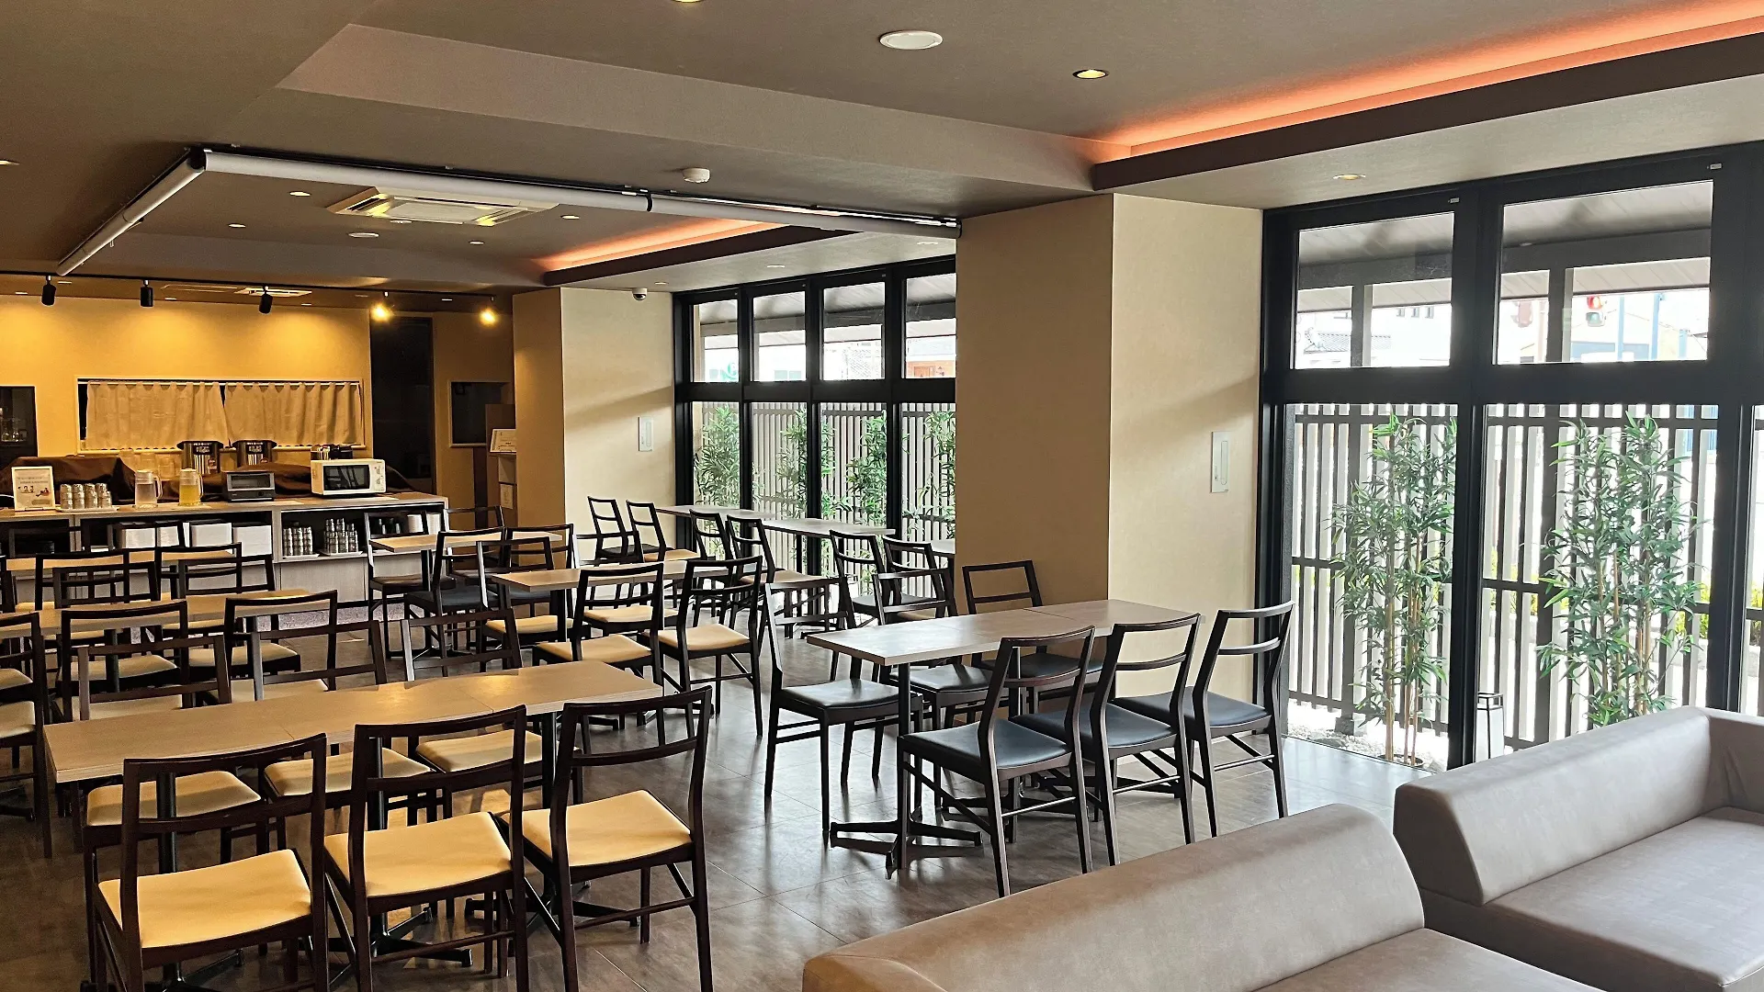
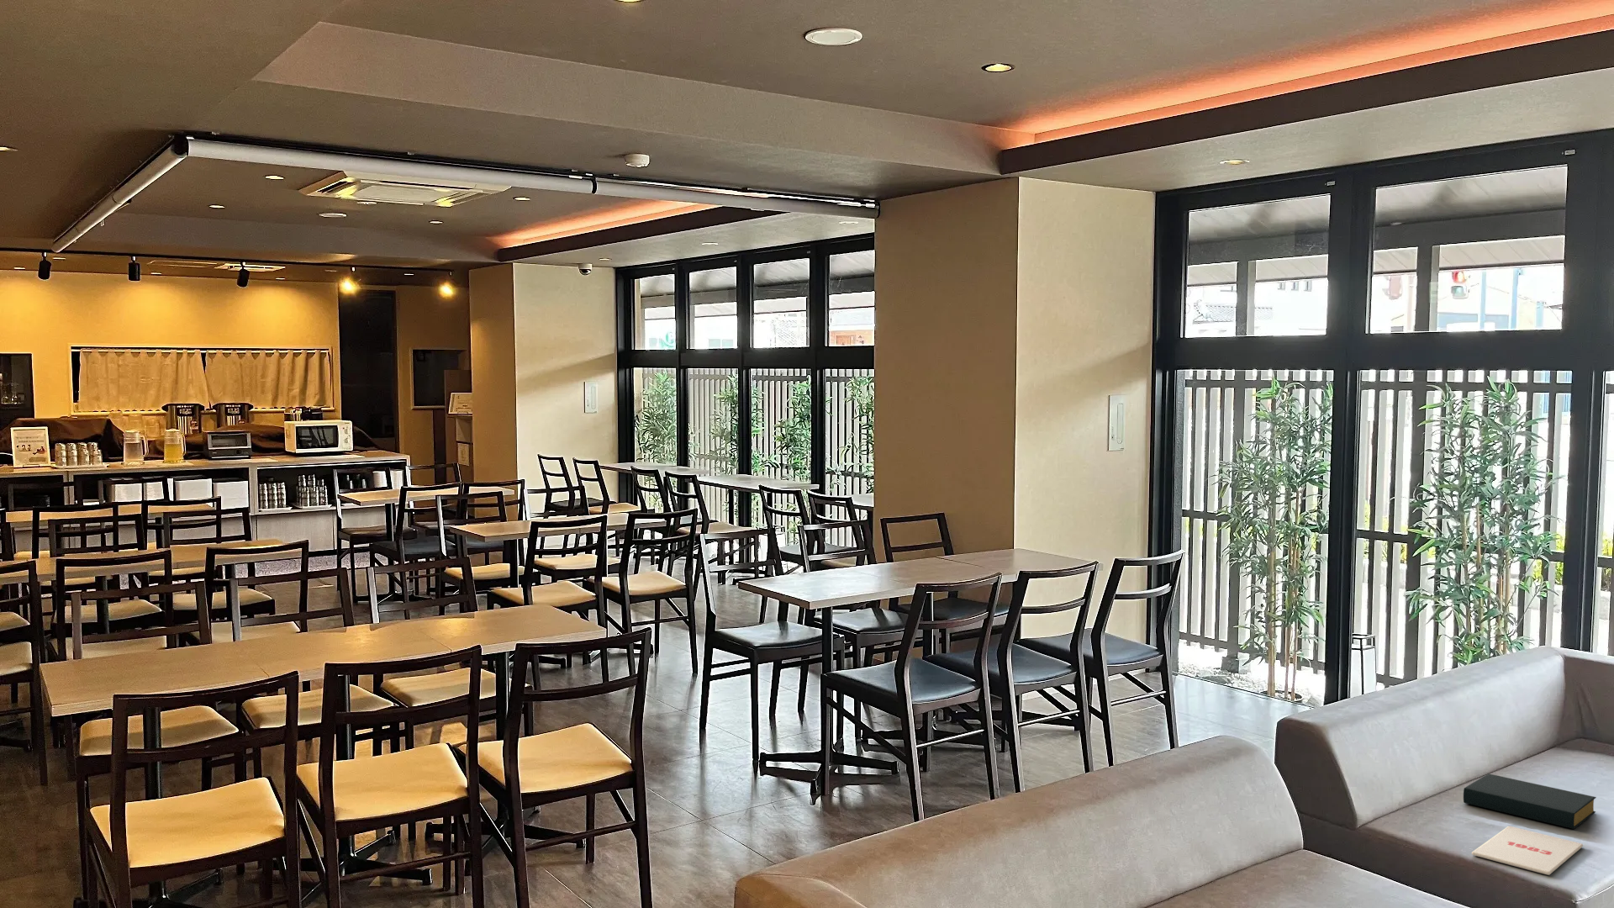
+ magazine (1528, 849)
+ hardback book (1529, 799)
